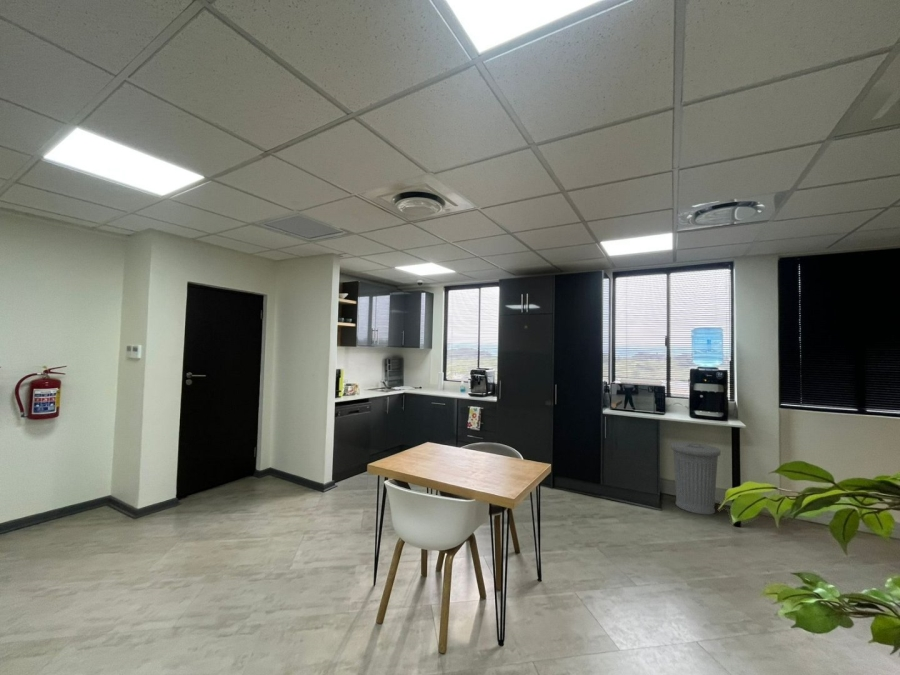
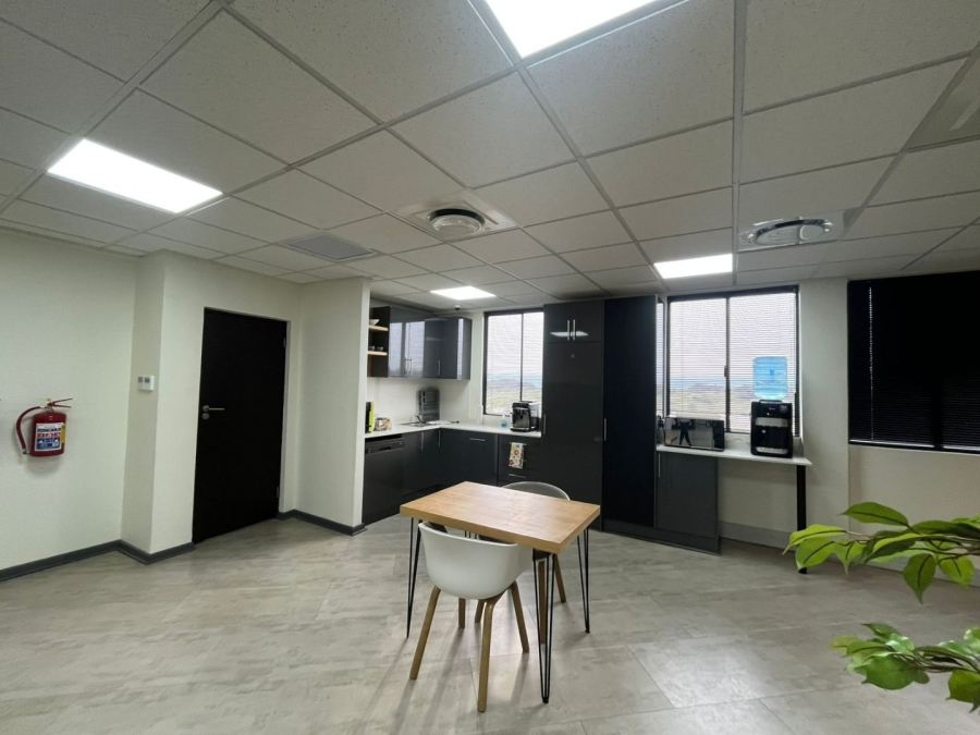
- trash bin (694, 475)
